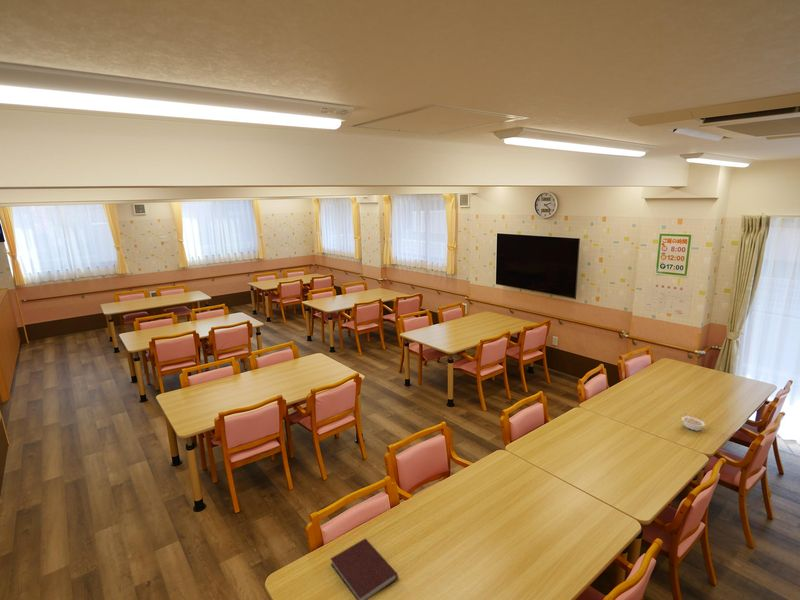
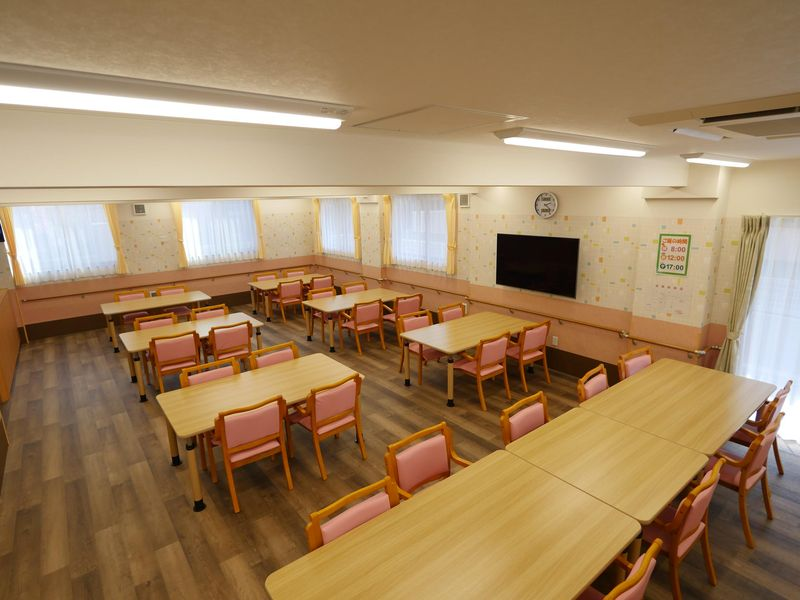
- legume (692, 423)
- notebook (363, 568)
